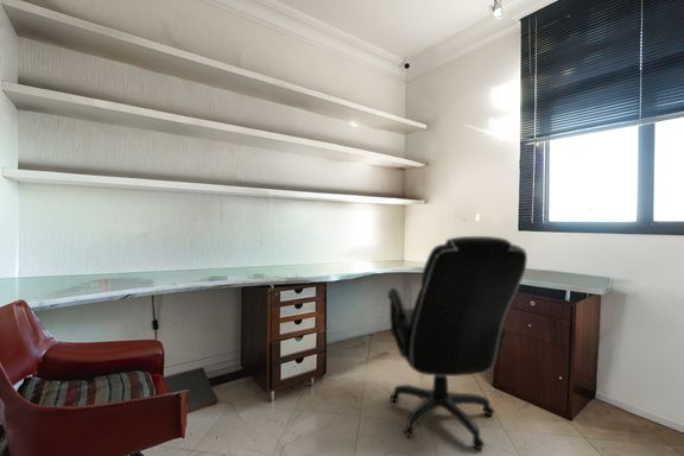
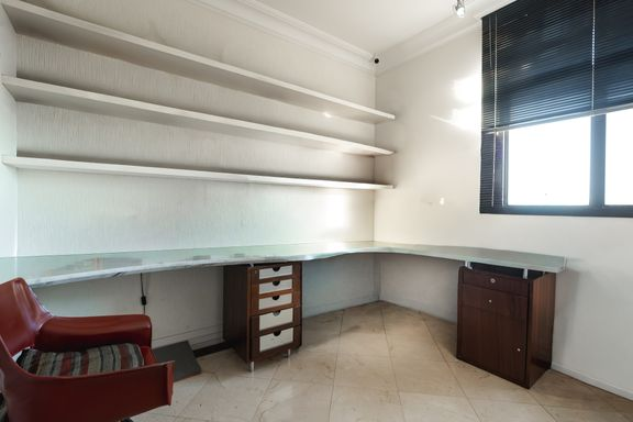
- office chair (448, 329)
